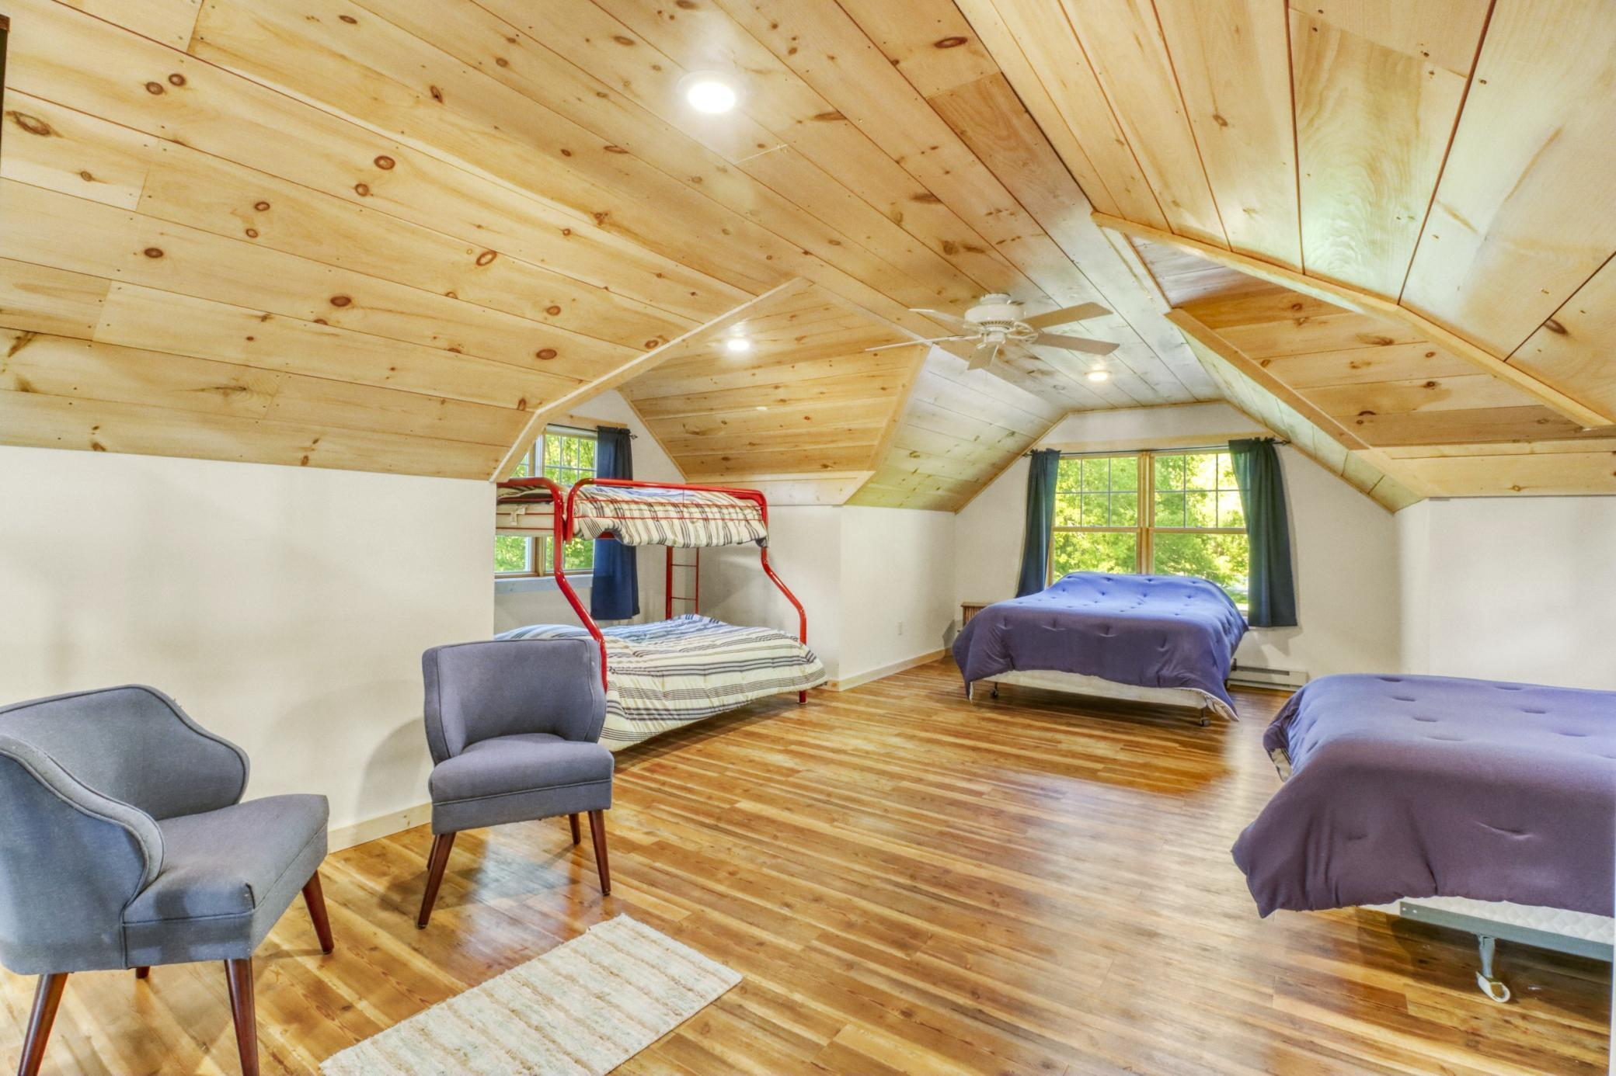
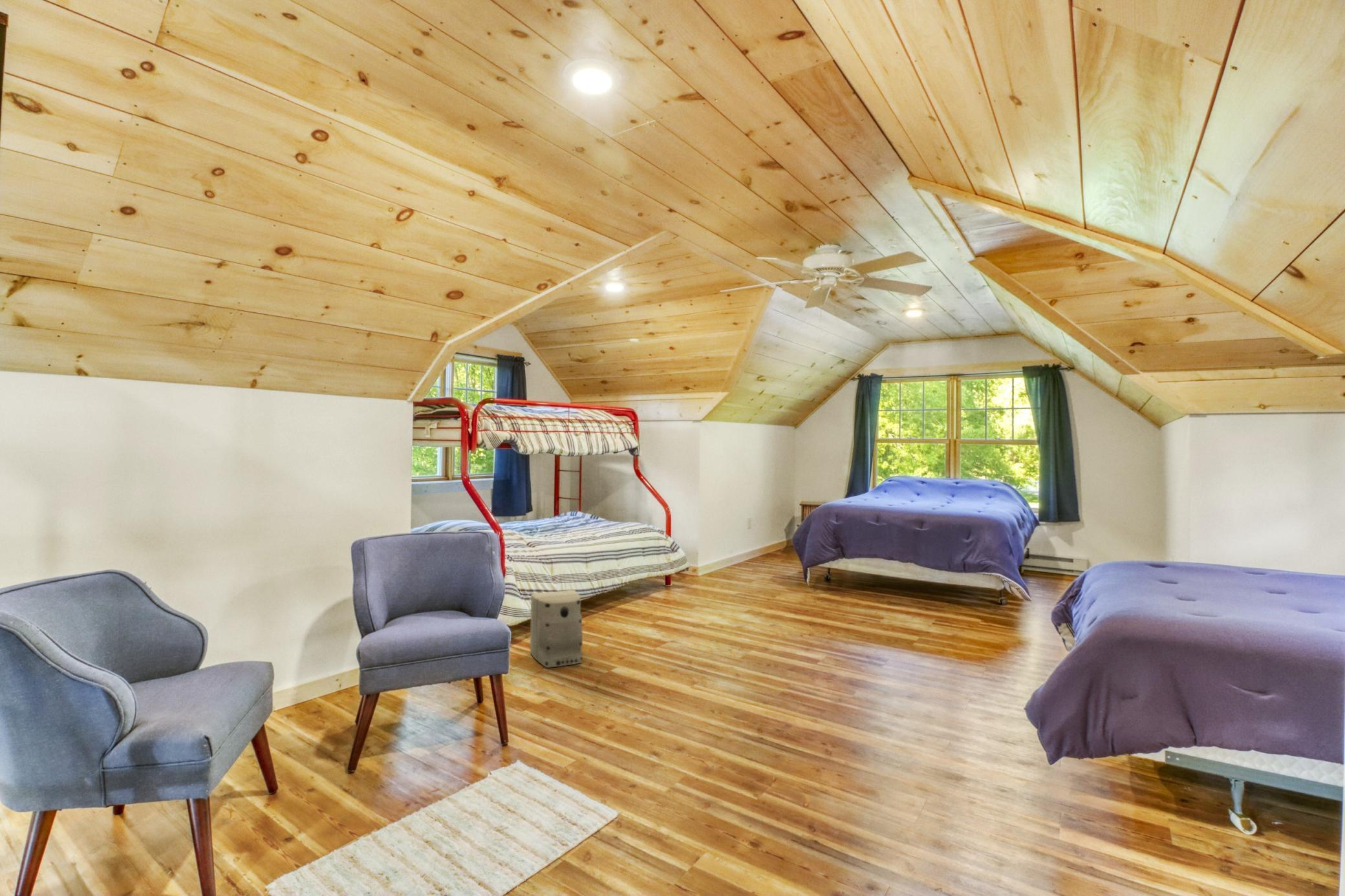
+ speaker (558, 627)
